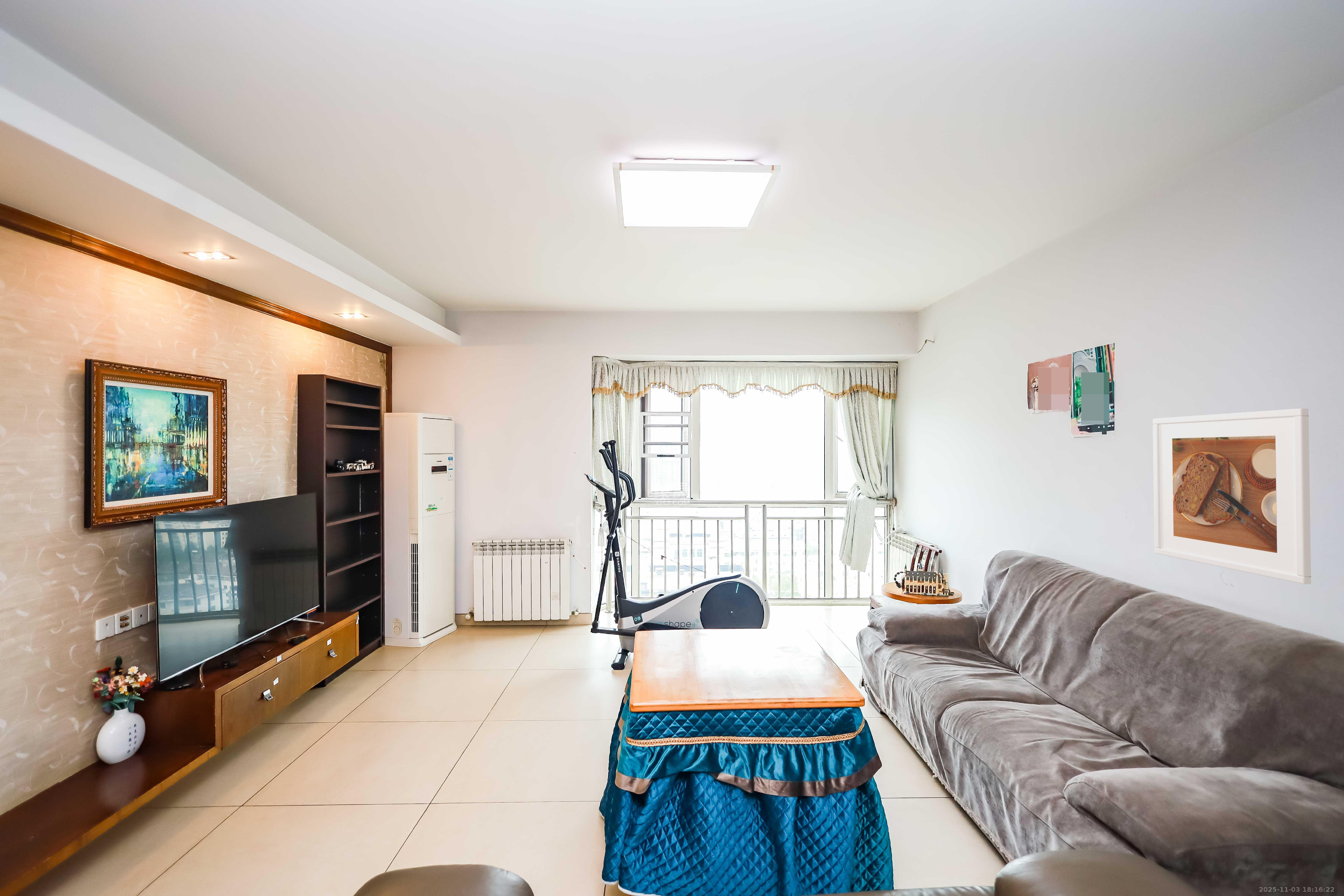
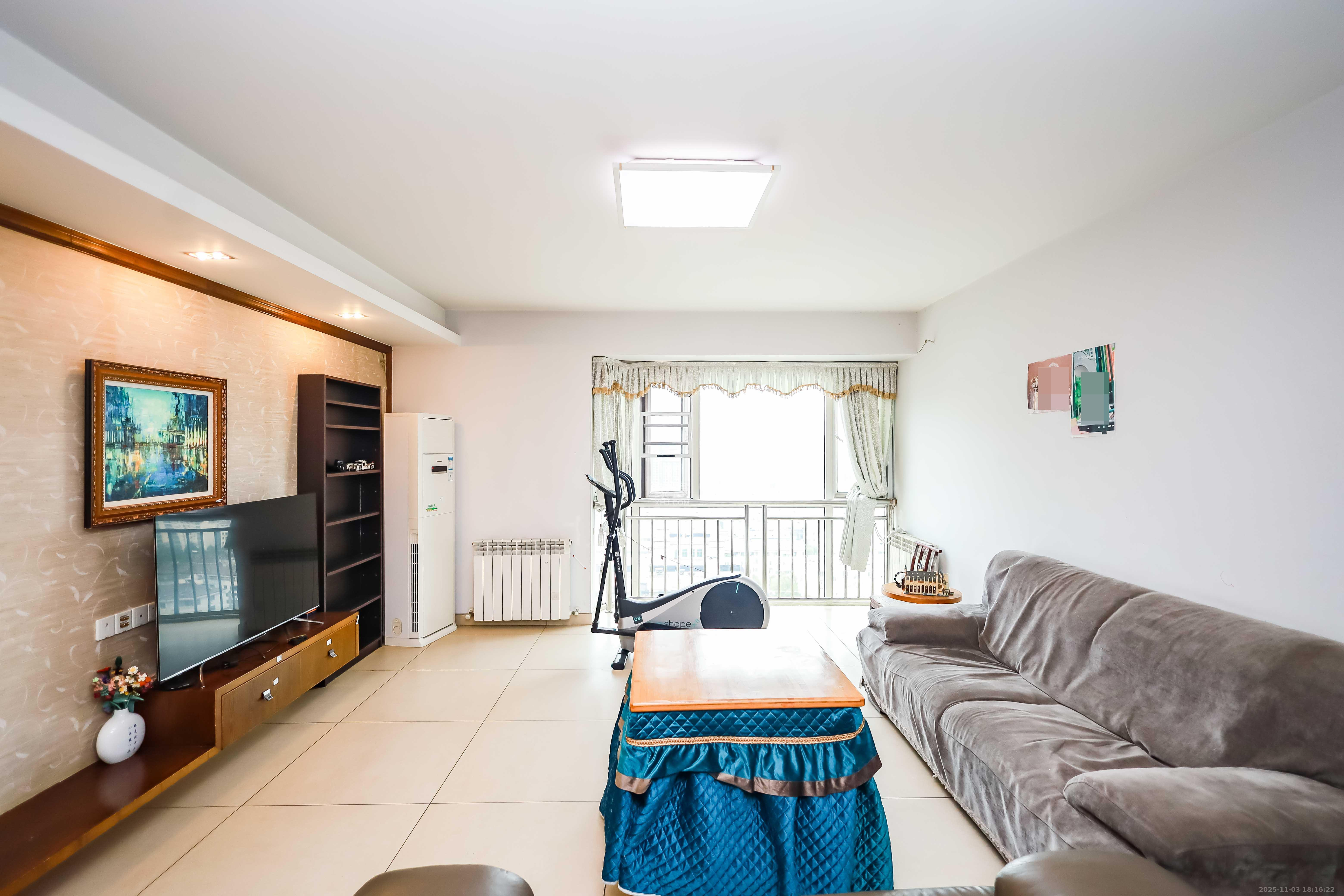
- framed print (1221, 490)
